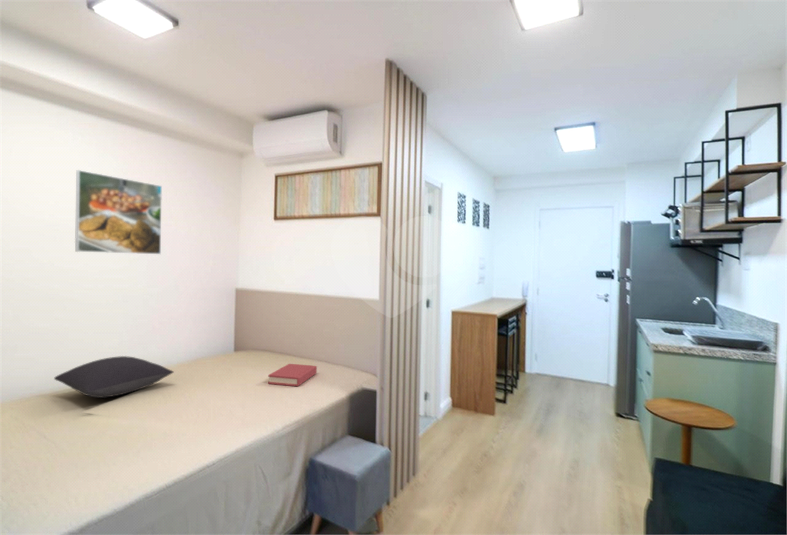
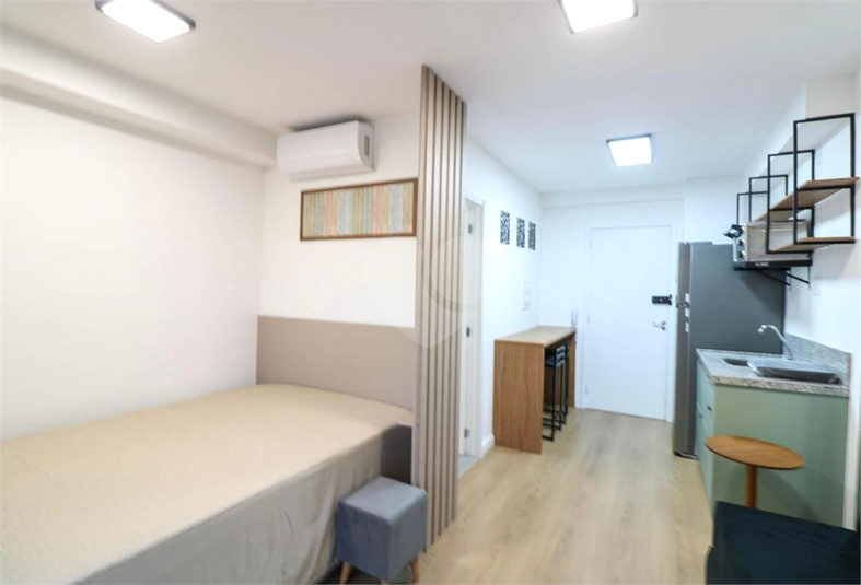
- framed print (122, 215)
- pillow (116, 375)
- hardback book (293, 374)
